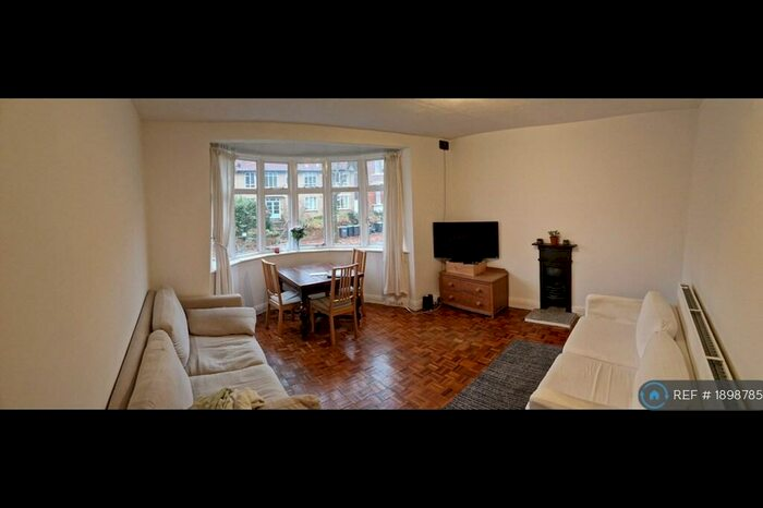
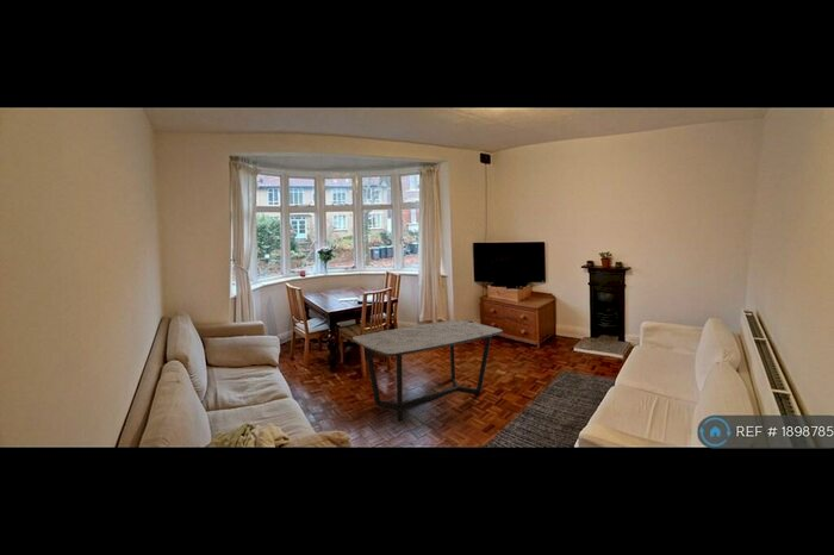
+ coffee table (424, 350)
